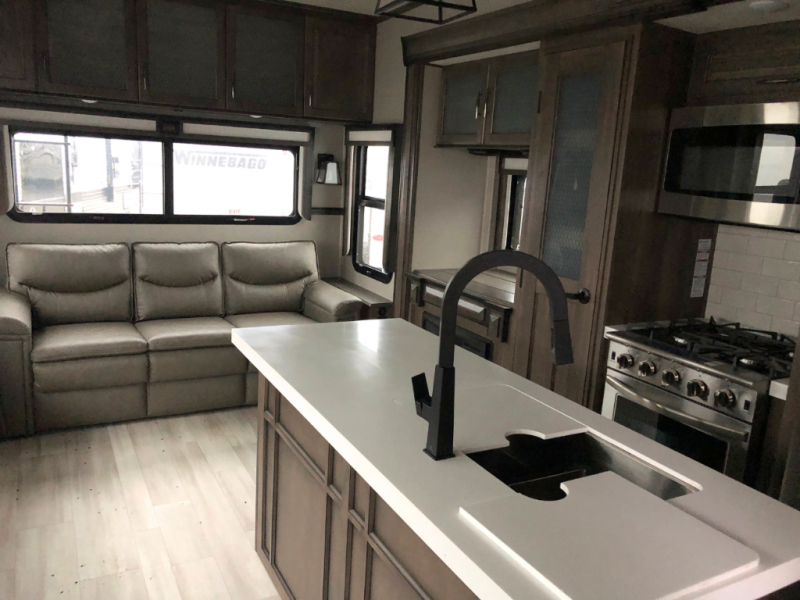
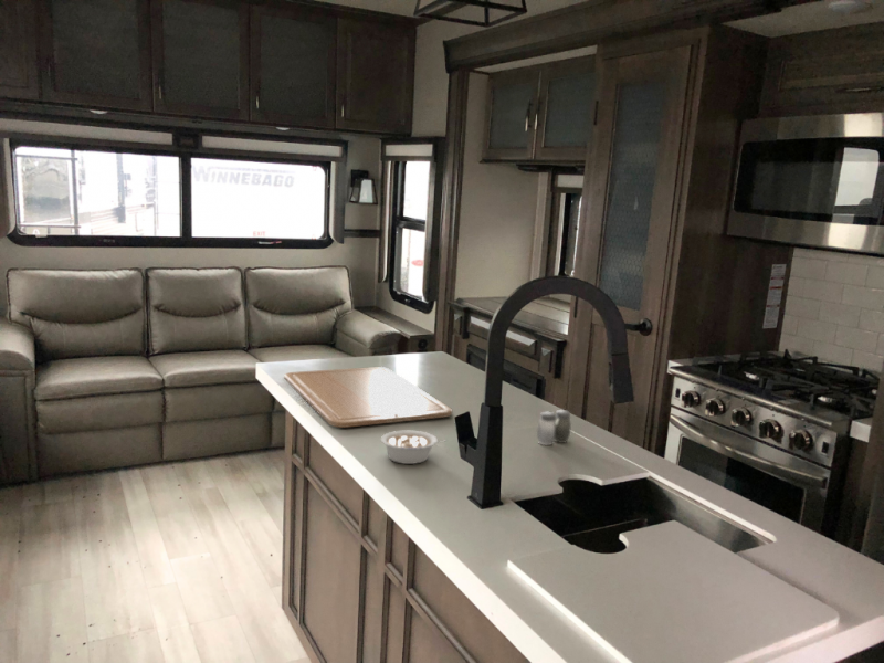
+ salt and pepper shaker (554, 427)
+ chopping board (362, 392)
+ legume (411, 445)
